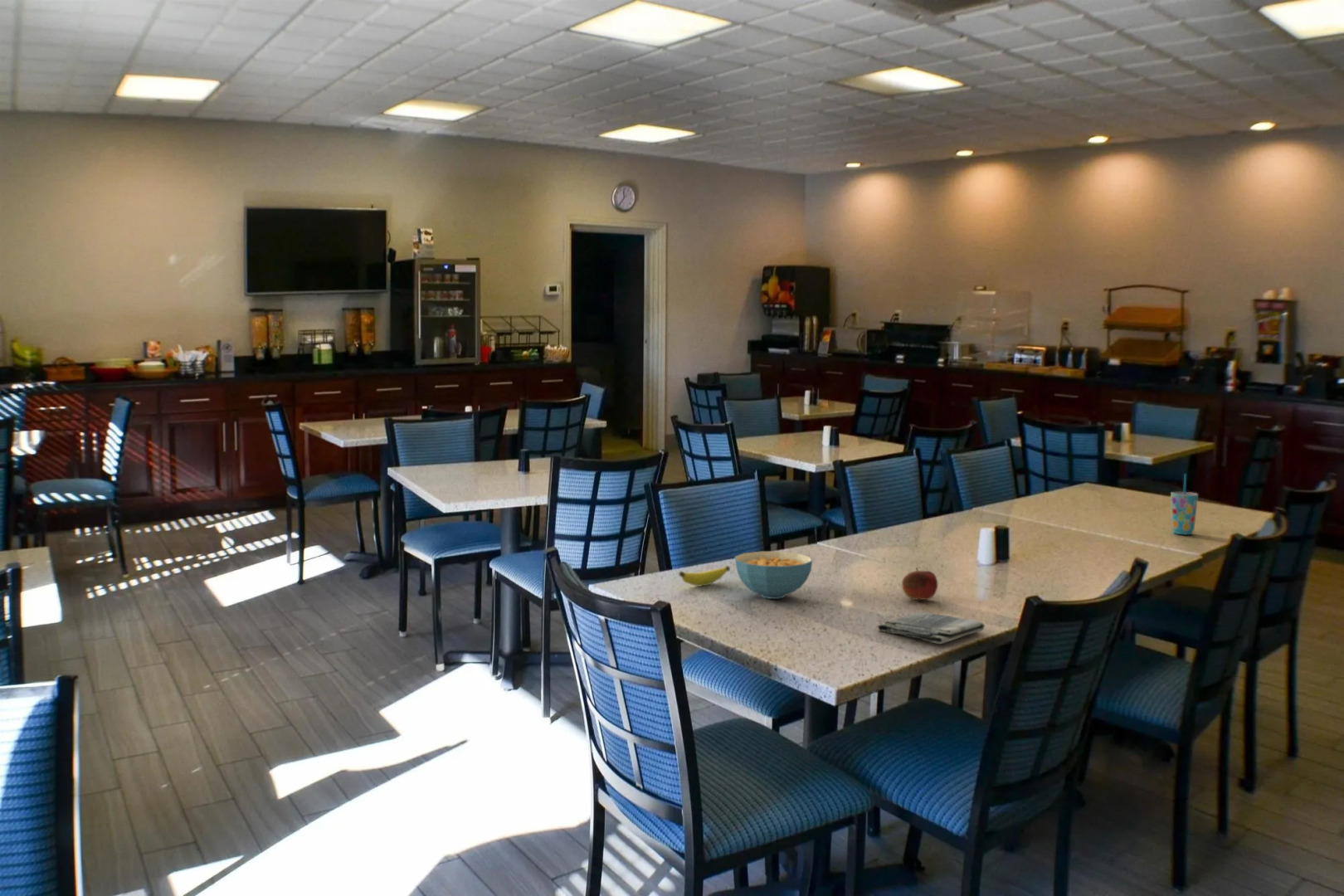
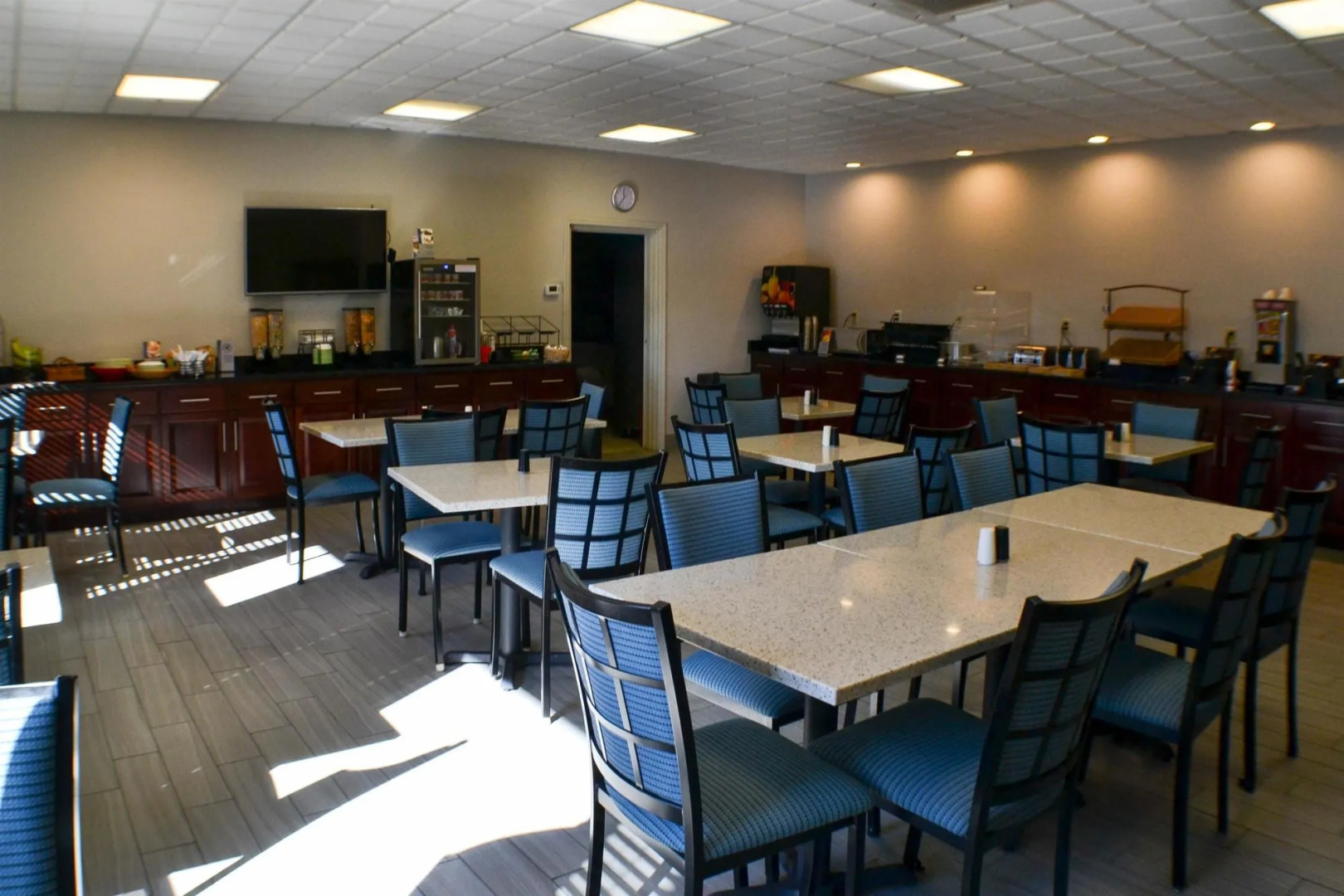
- cereal bowl (772, 577)
- cup (1184, 504)
- dish towel (930, 625)
- banana (701, 575)
- fruit (919, 583)
